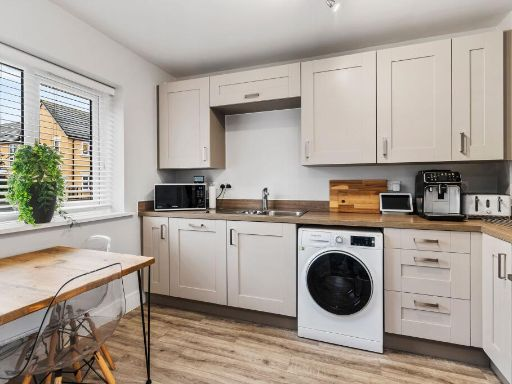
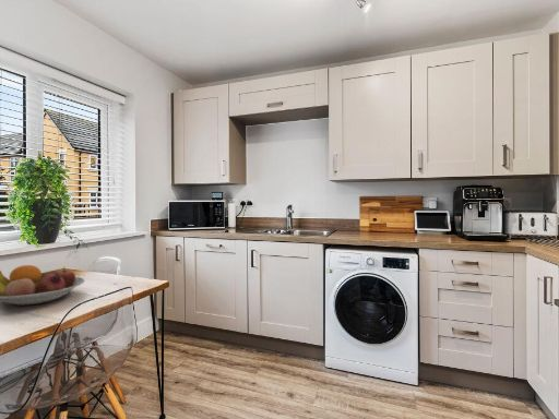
+ fruit bowl (37, 282)
